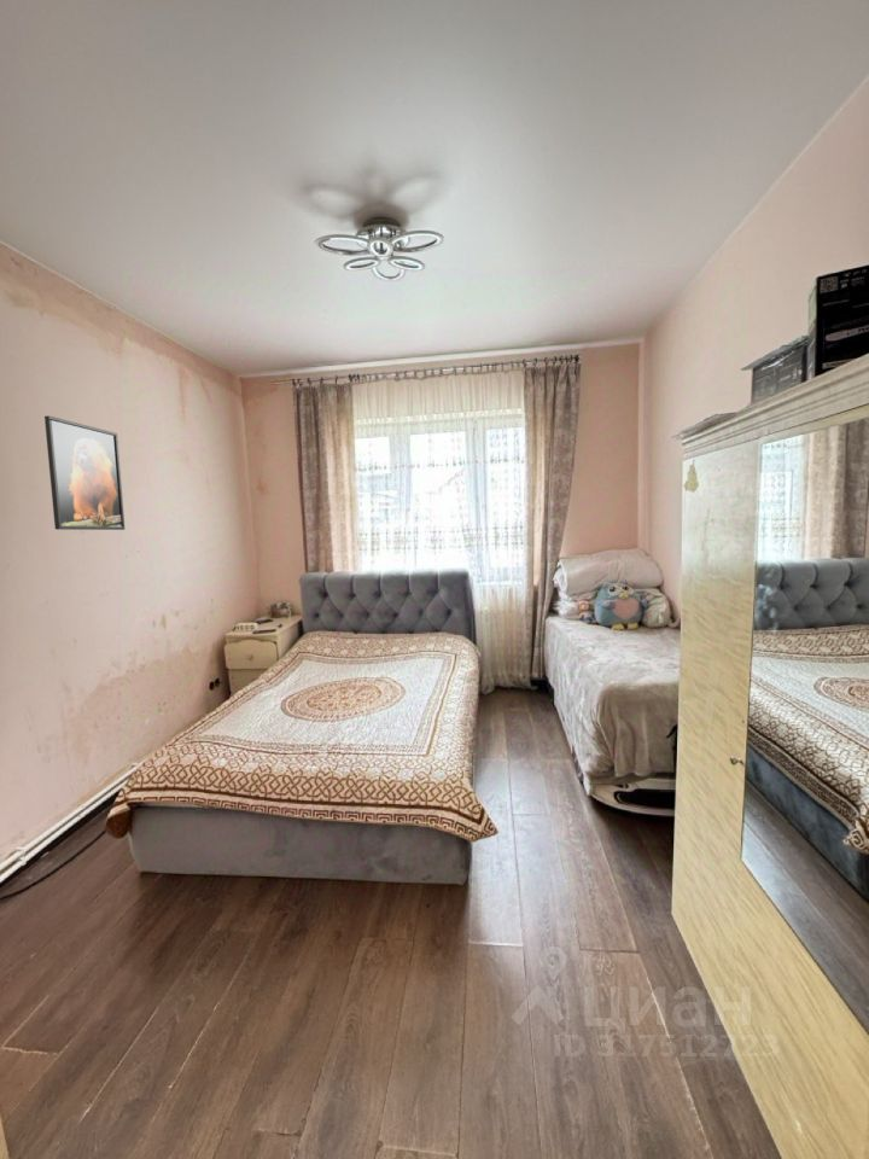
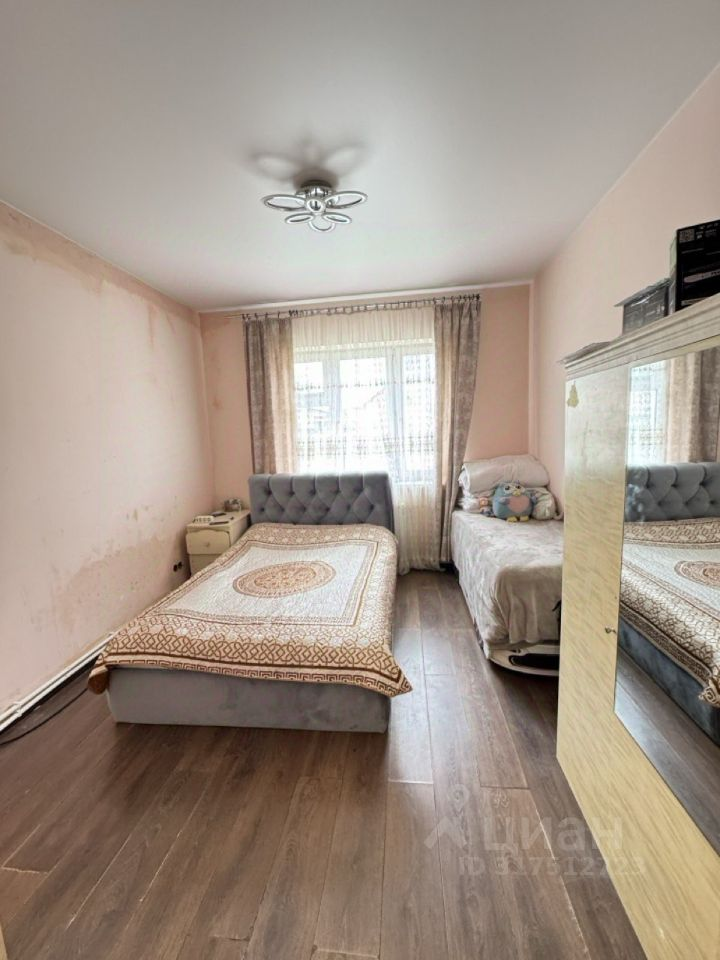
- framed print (88, 477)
